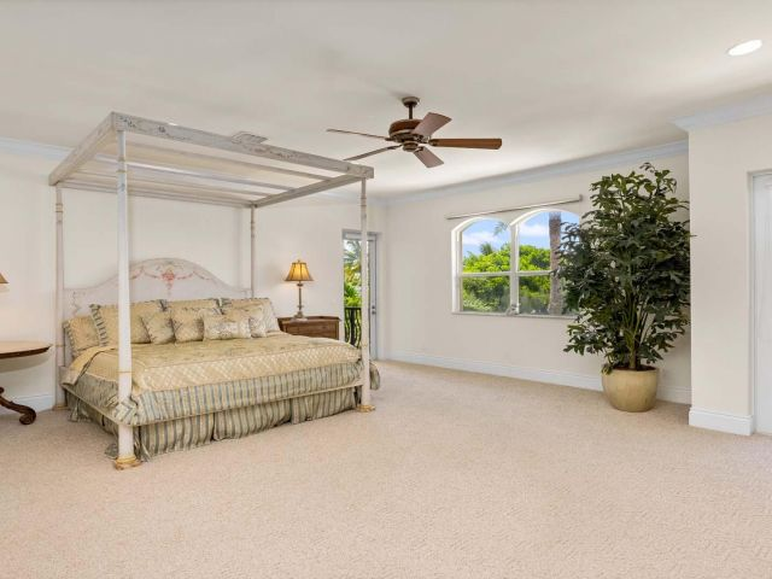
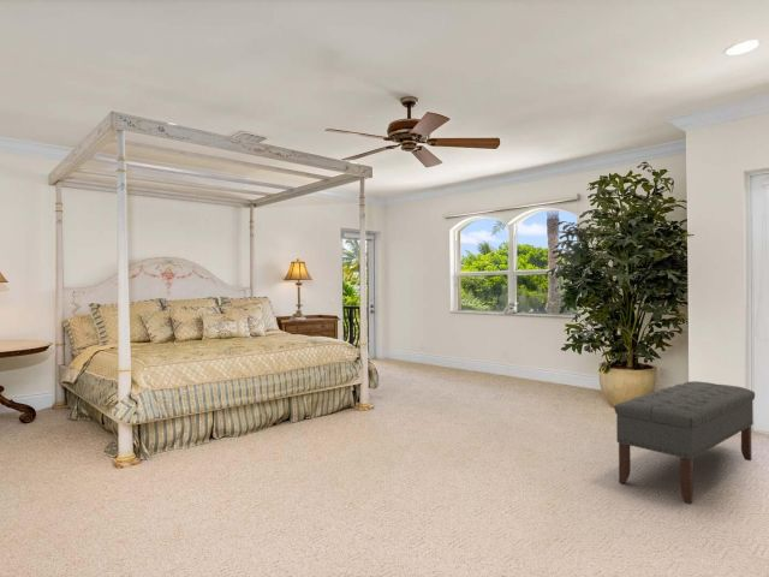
+ bench (688, 432)
